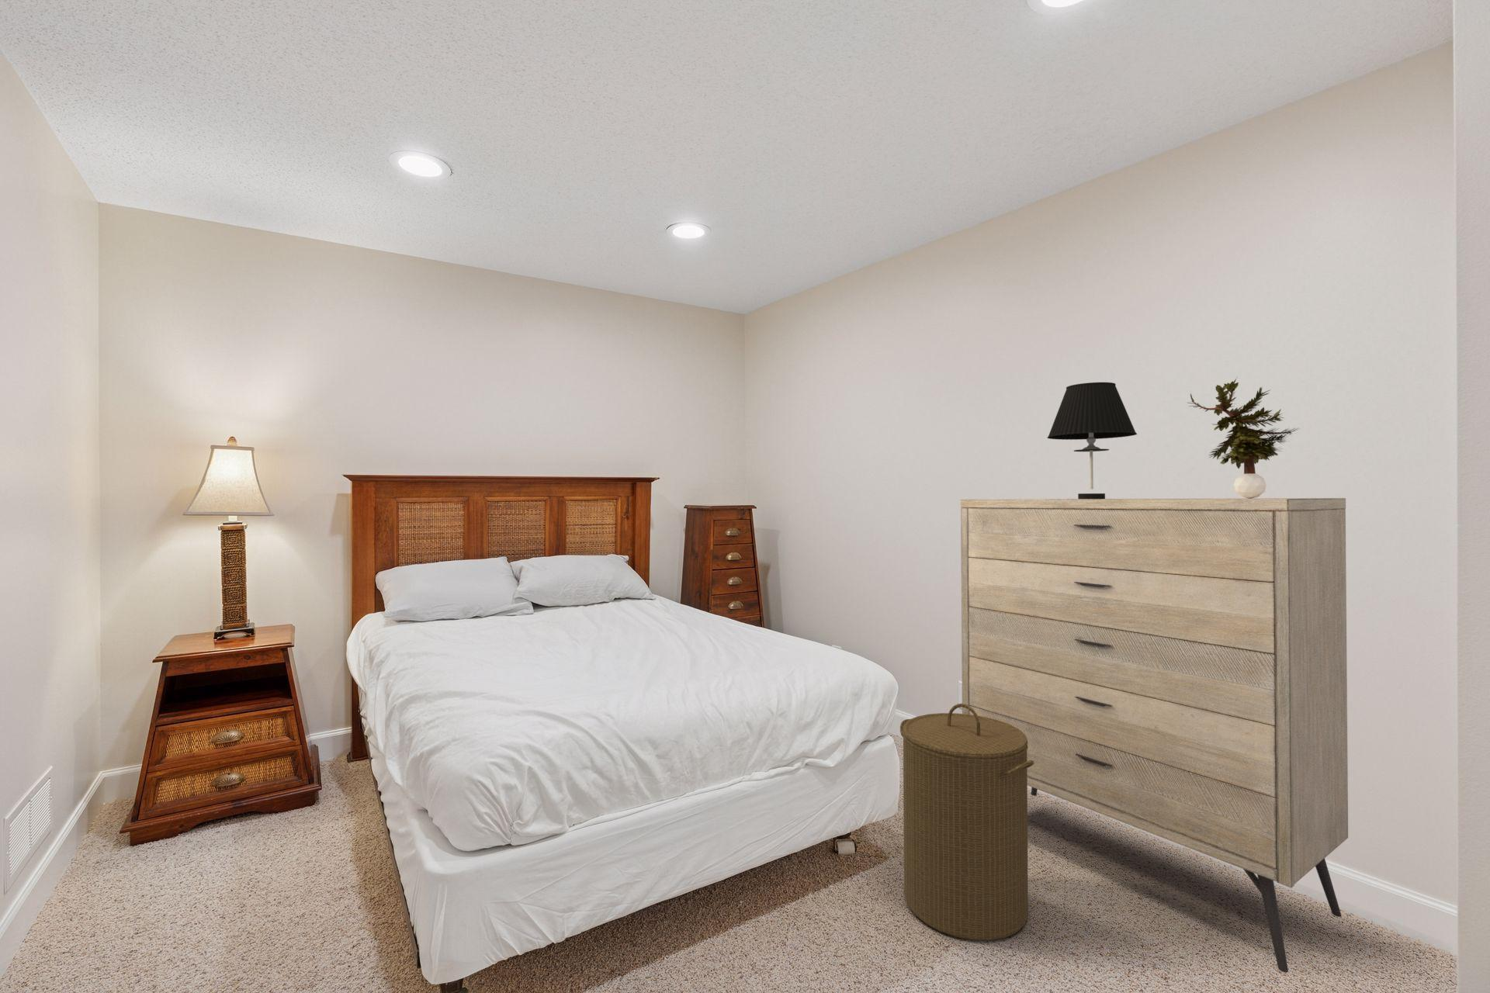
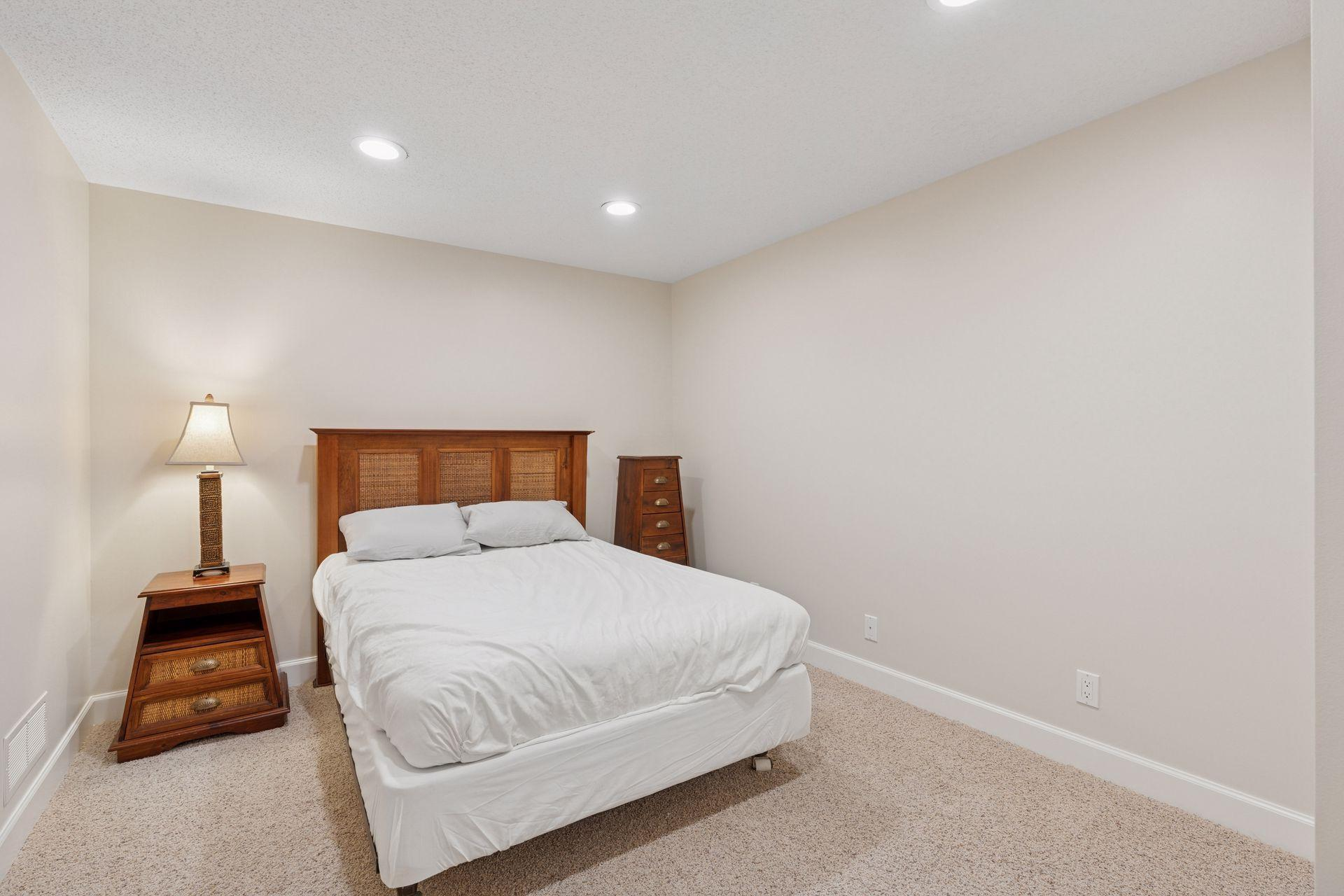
- table lamp (1090, 441)
- dresser (1129, 680)
- potted plant (1236, 436)
- laundry hamper (963, 803)
